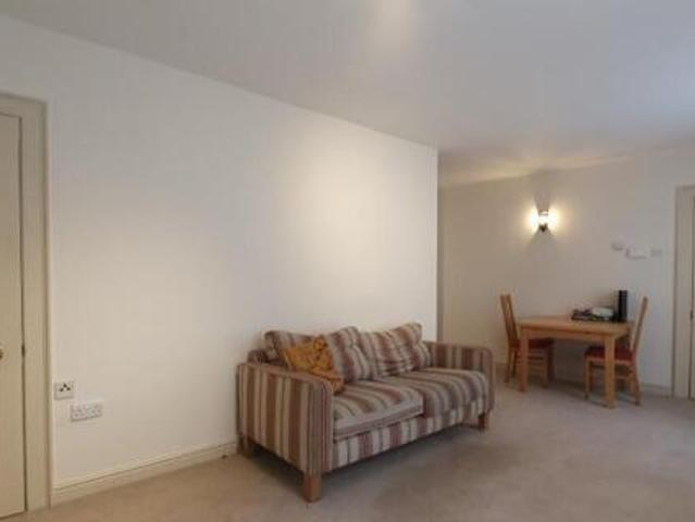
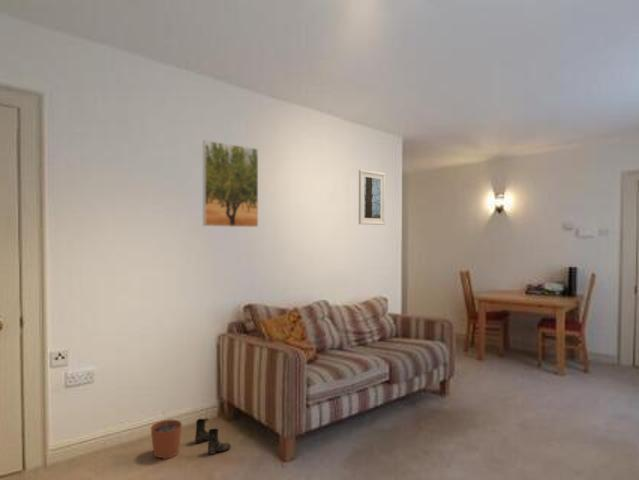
+ plant pot (166, 432)
+ boots (212, 434)
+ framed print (231, 185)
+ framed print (372, 198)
